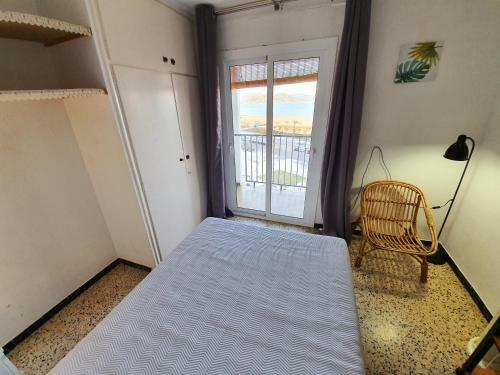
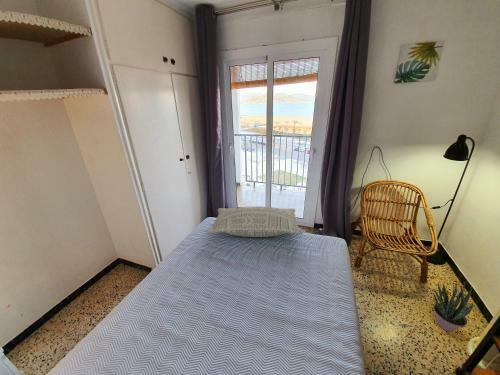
+ pillow (255, 220)
+ potted plant (449, 305)
